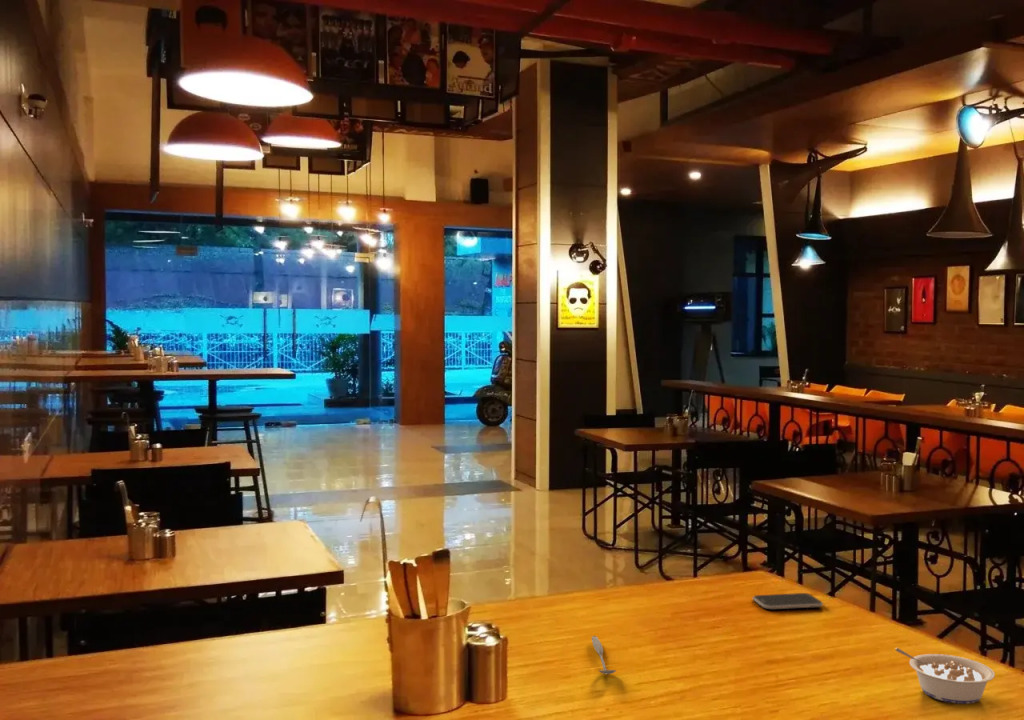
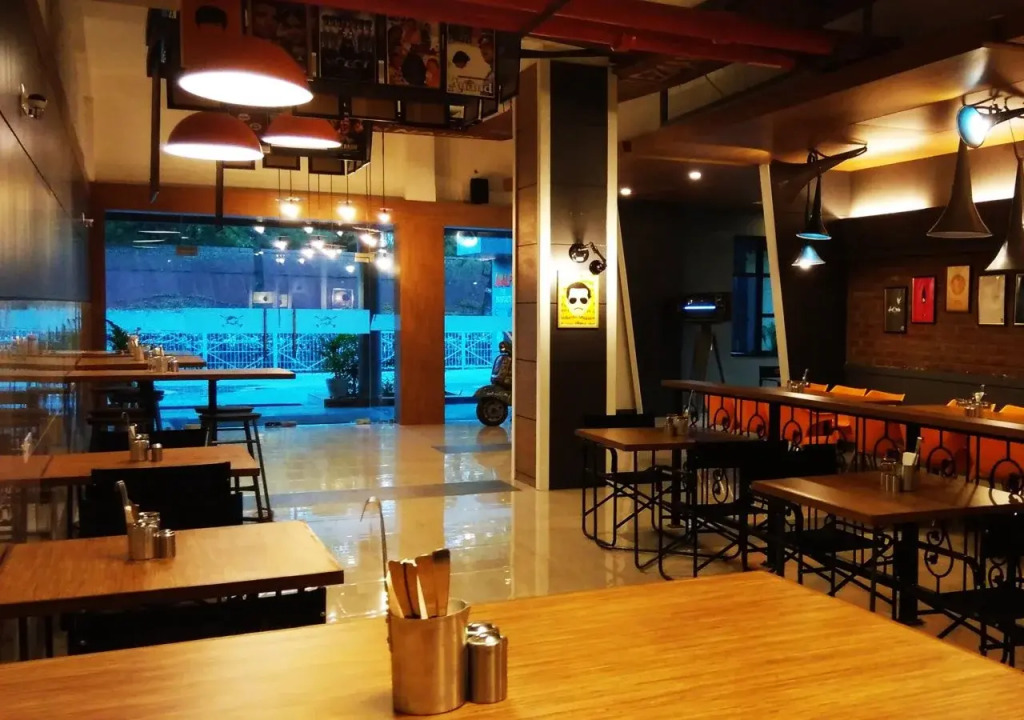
- smartphone (787, 601)
- legume (947, 677)
- spoon (601, 654)
